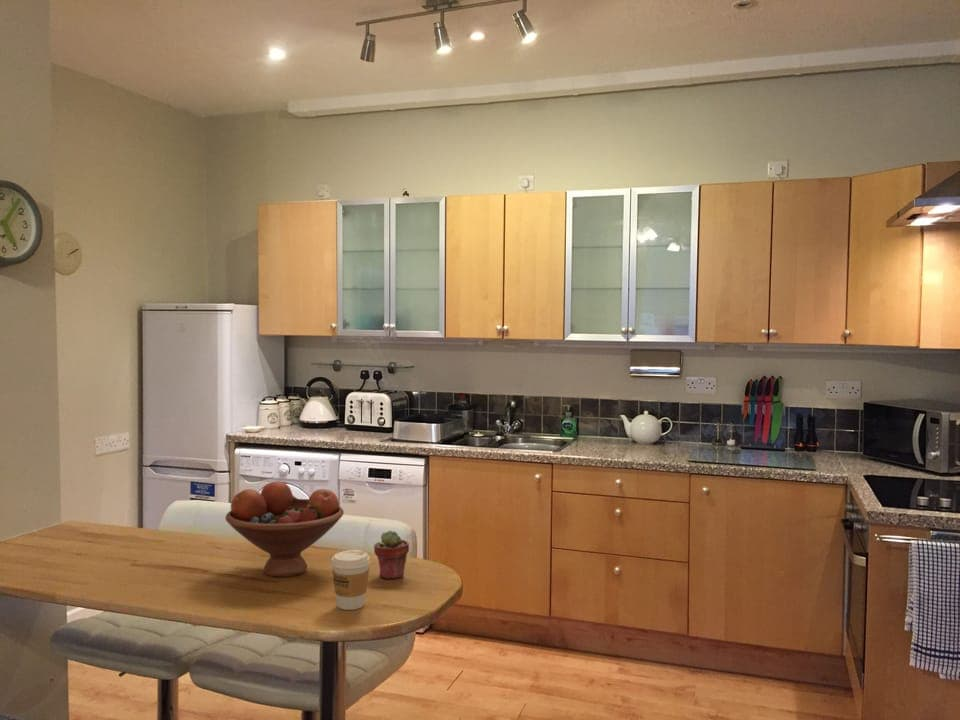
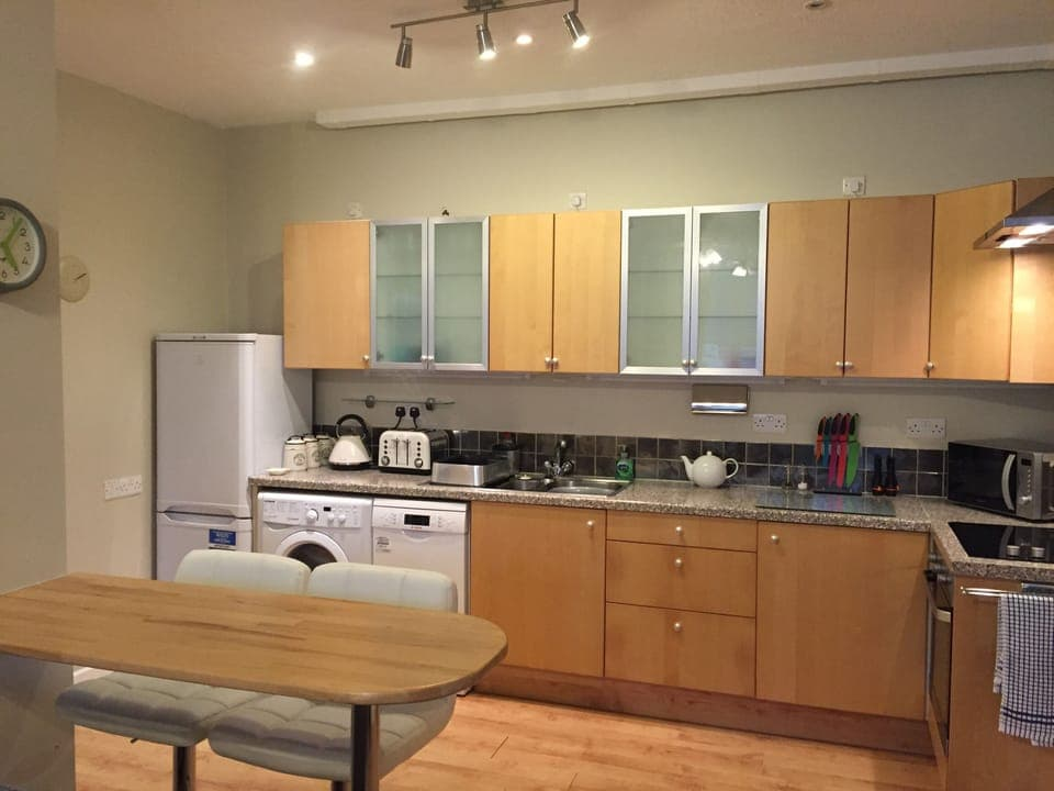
- fruit bowl (285, 529)
- coffee cup (350, 579)
- potted succulent (391, 553)
